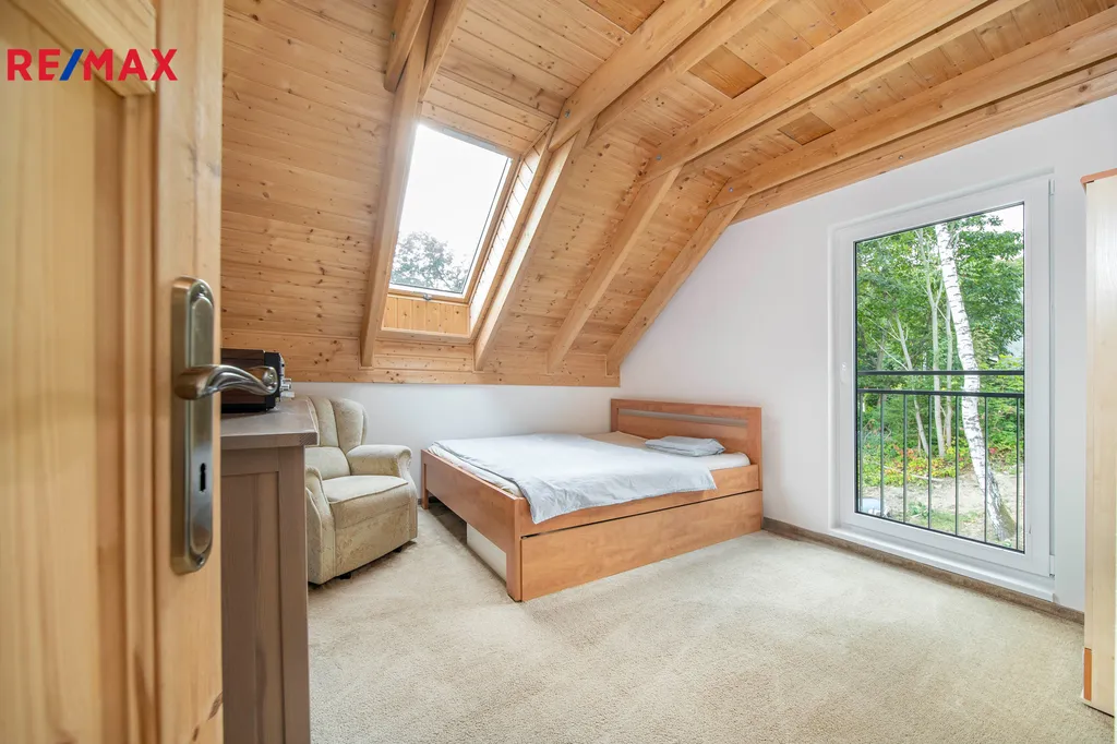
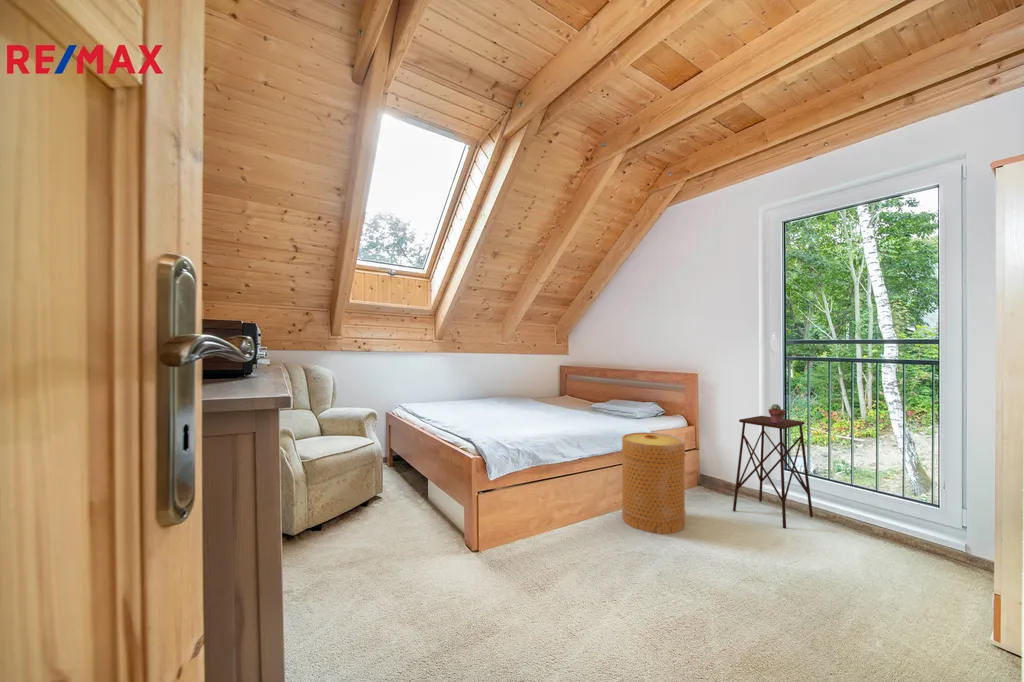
+ basket (652, 479)
+ side table (772, 467)
+ potted succulent (776, 413)
